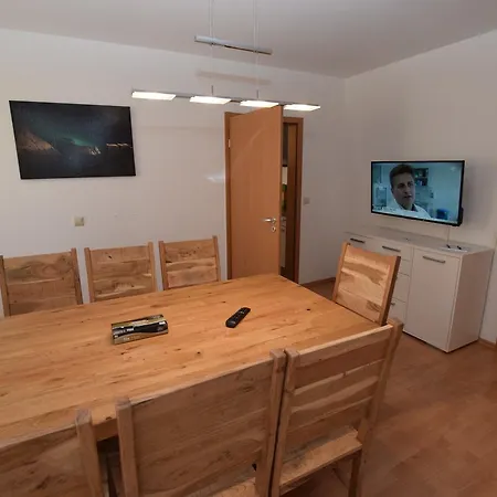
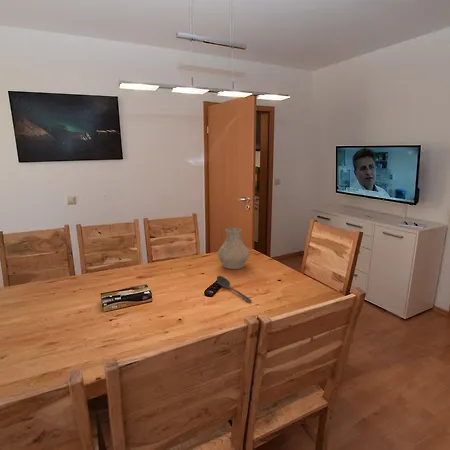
+ stirrer (232, 288)
+ vase (233, 247)
